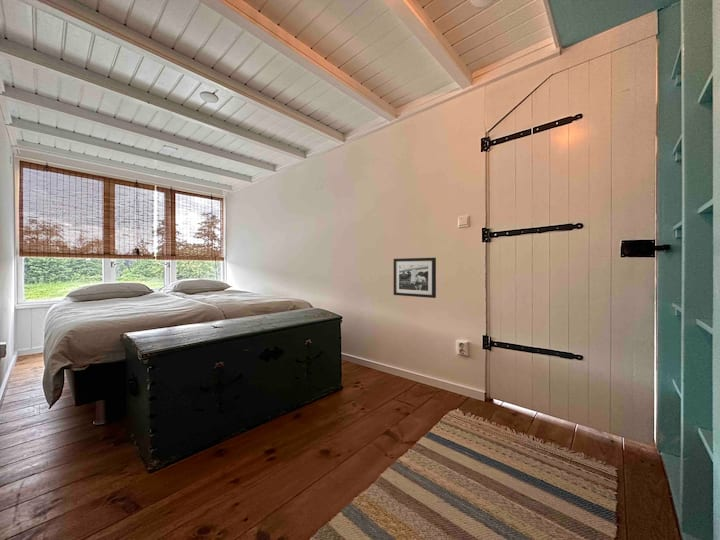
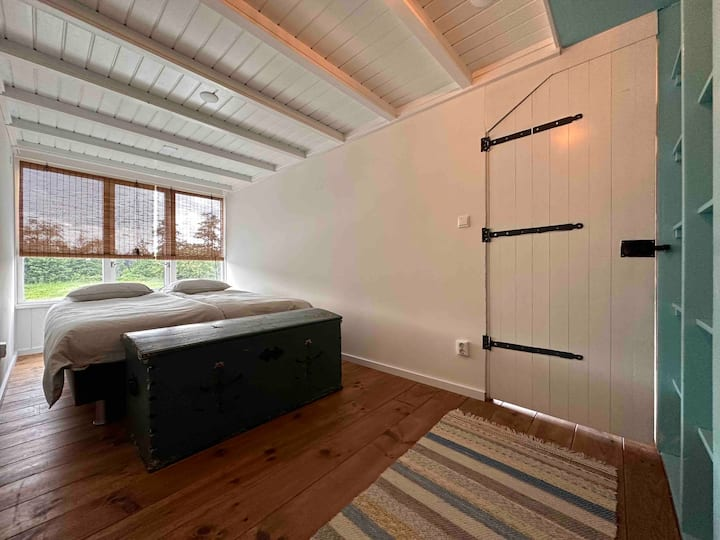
- picture frame (413, 277)
